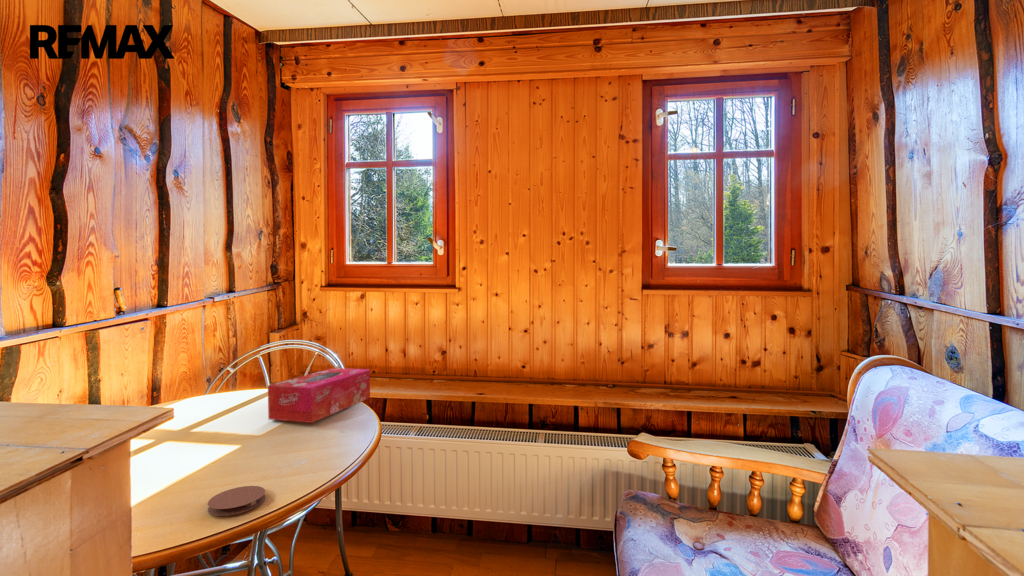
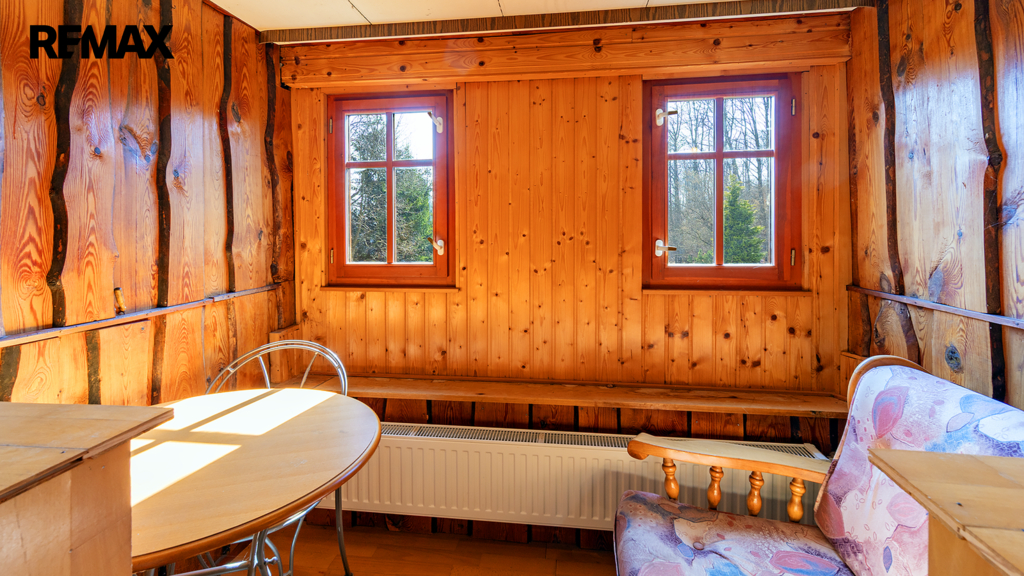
- coaster (237, 500)
- tissue box (323, 392)
